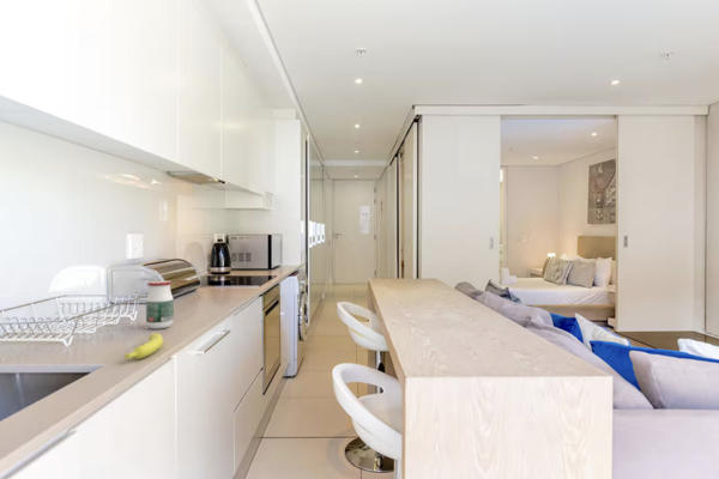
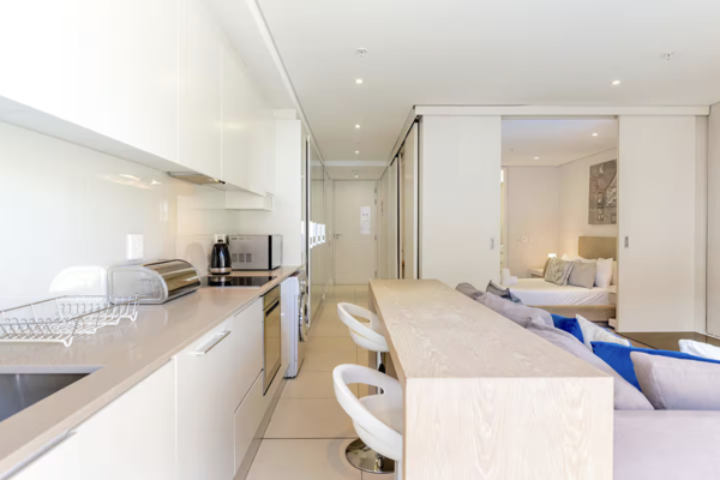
- banana (147, 345)
- jar (159, 304)
